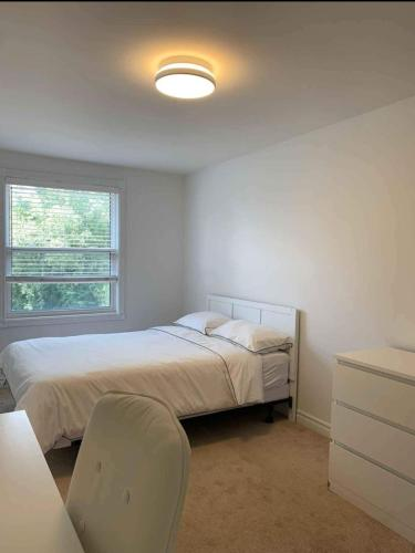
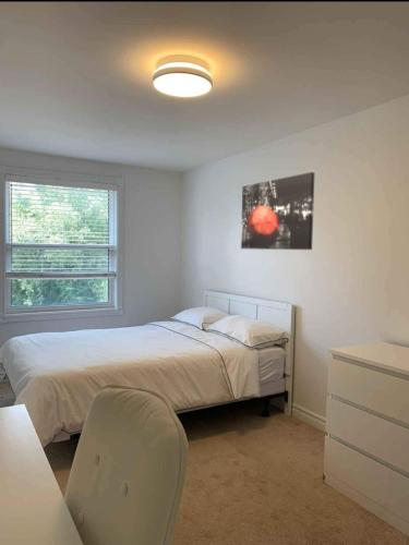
+ wall art (273, 215)
